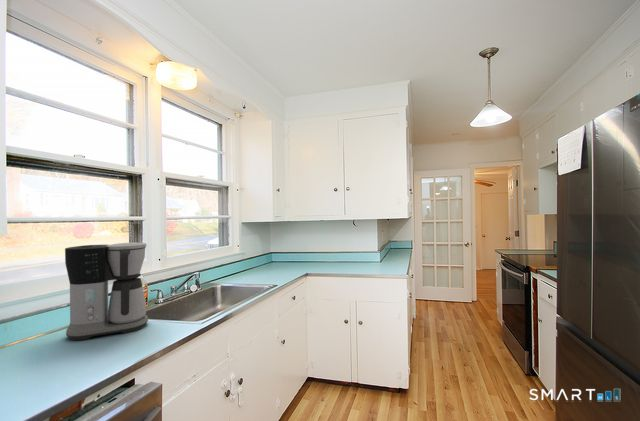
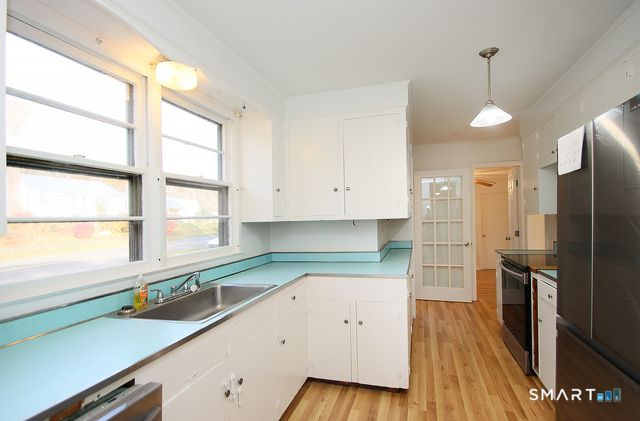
- coffee maker (107, 287)
